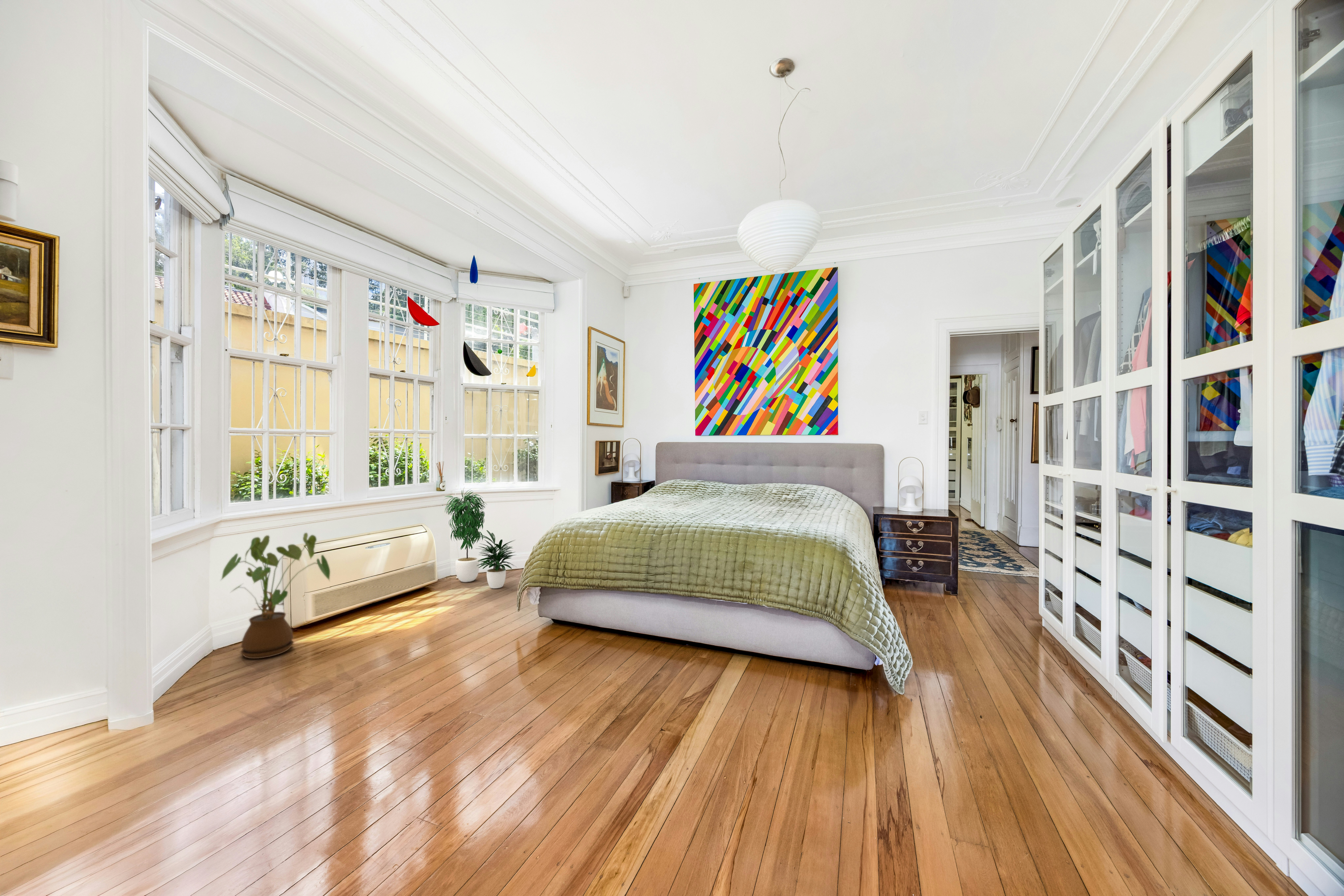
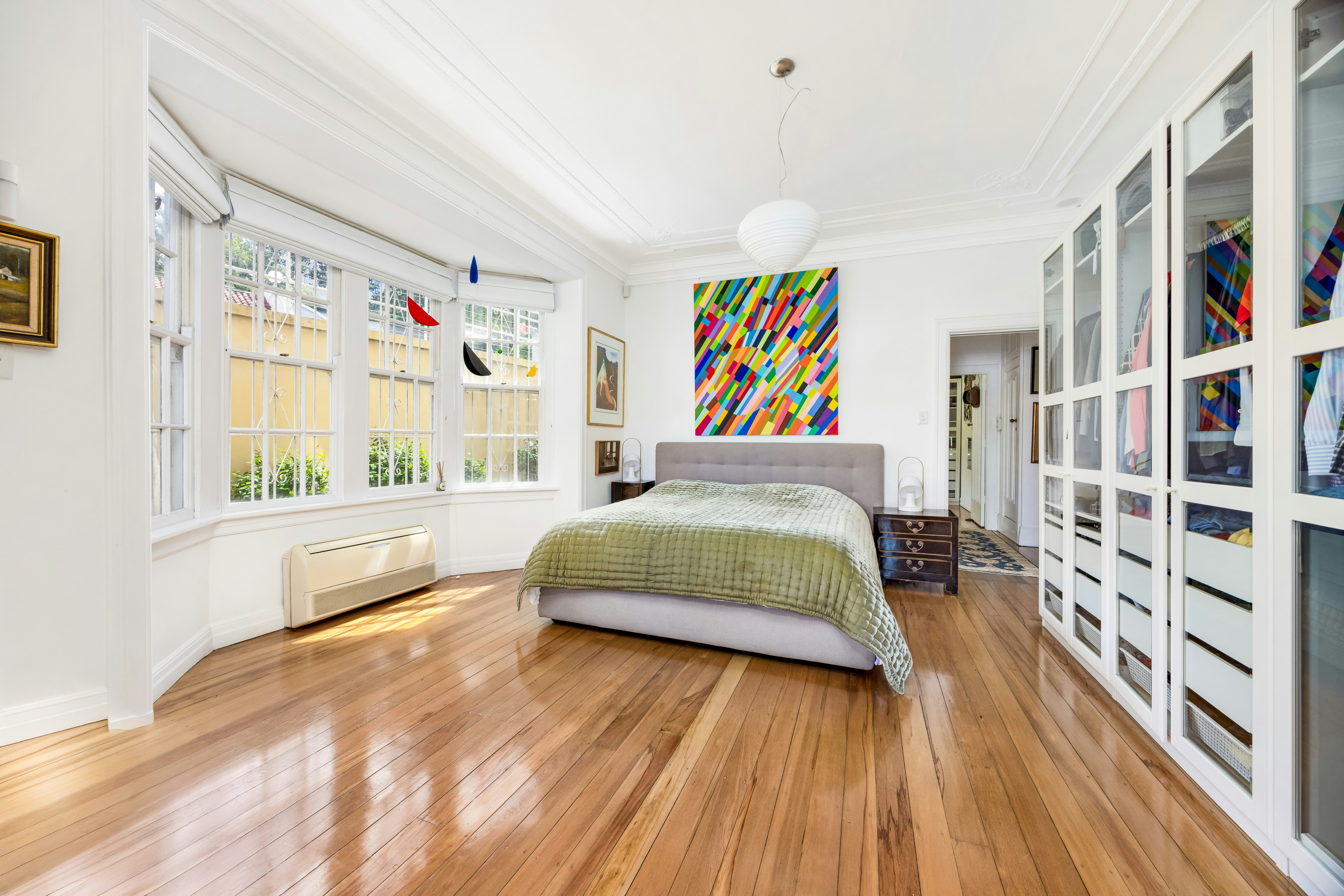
- potted plant (479, 536)
- house plant (278, 594)
